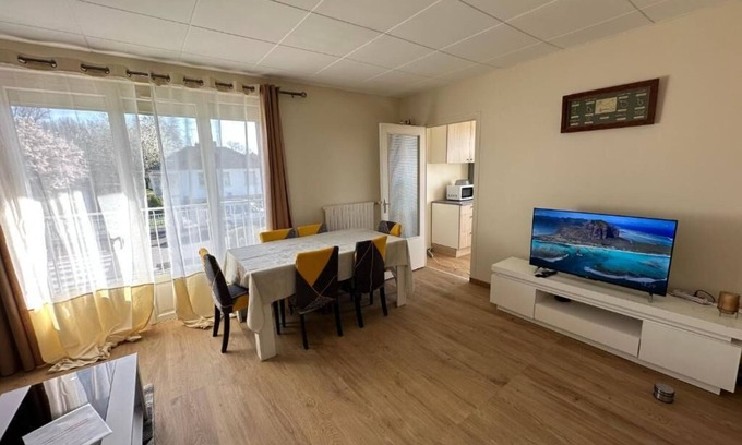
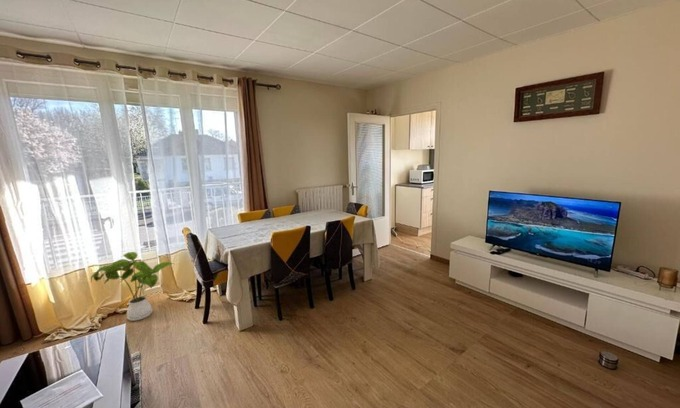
+ house plant (139, 286)
